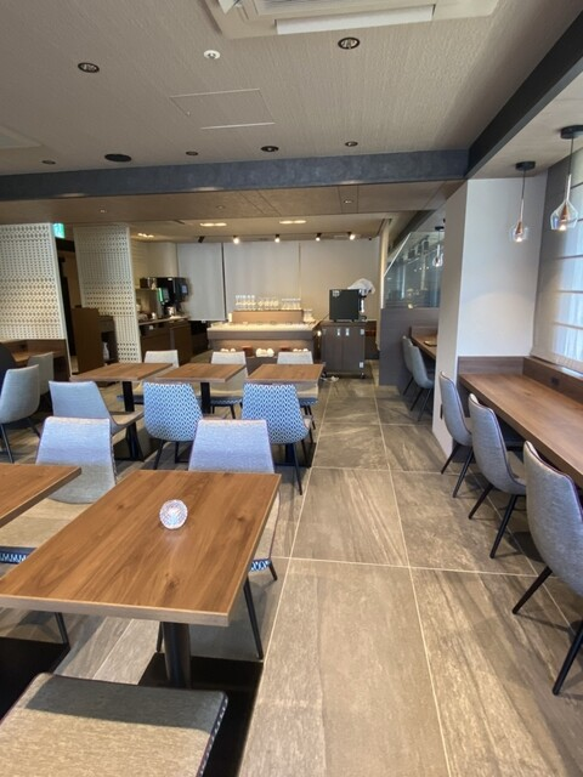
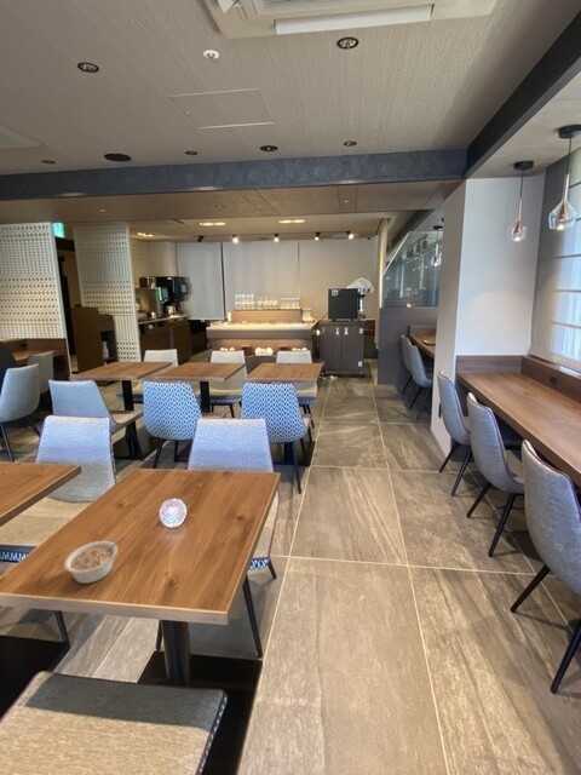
+ legume (93, 561)
